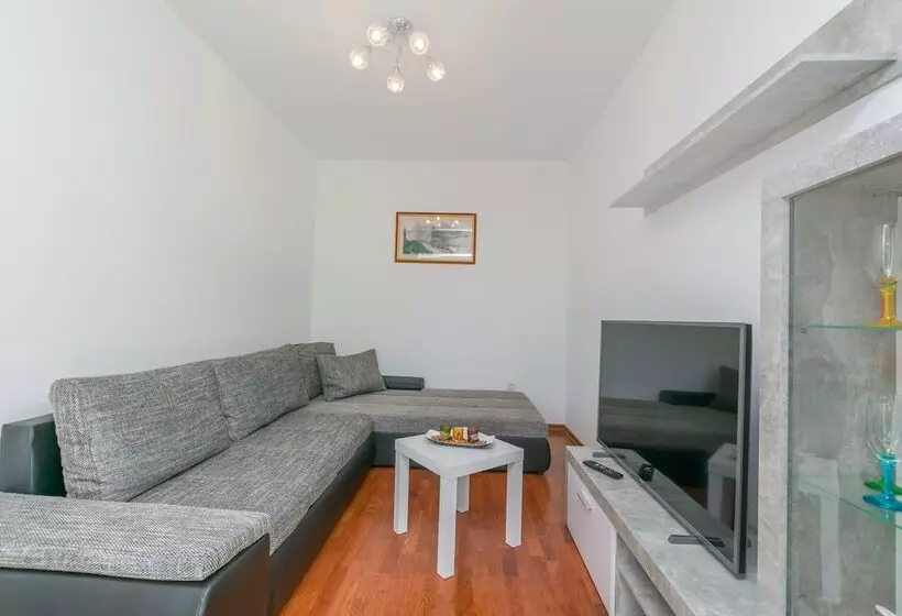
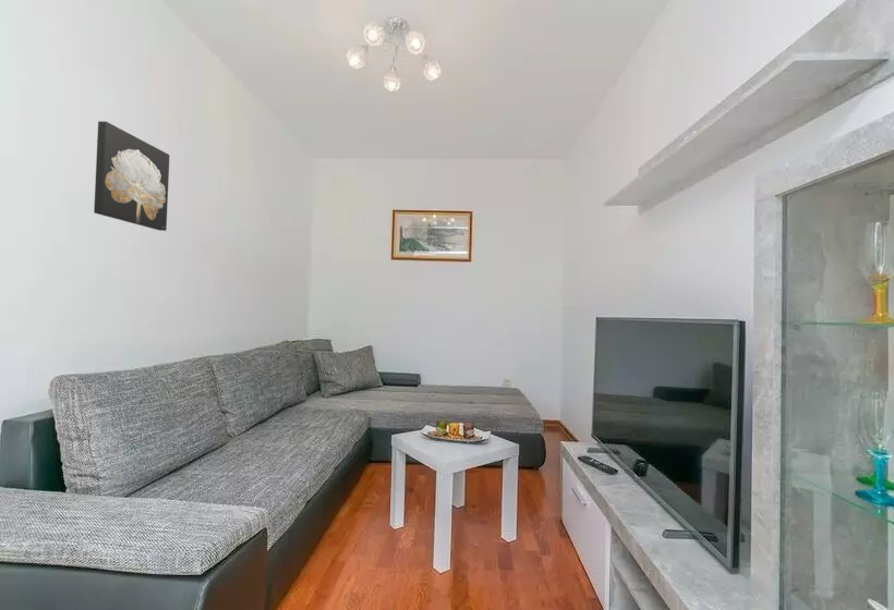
+ wall art (134, 181)
